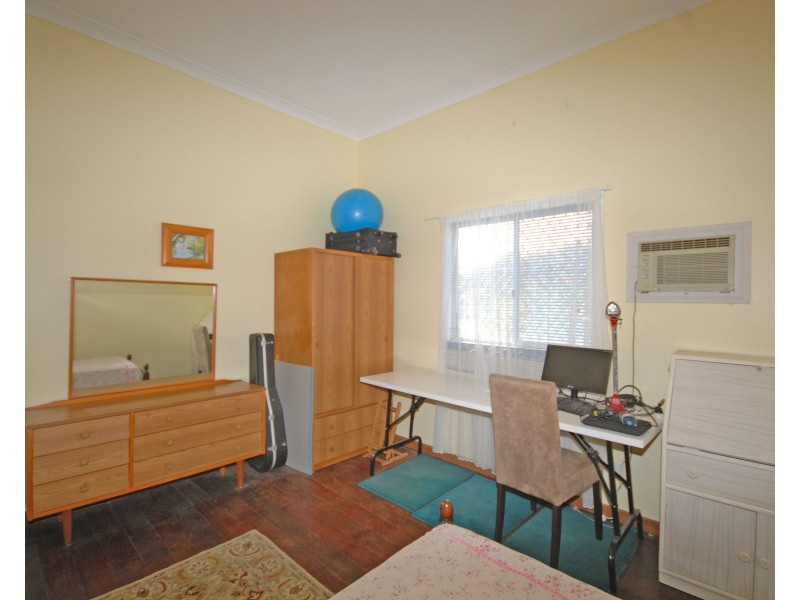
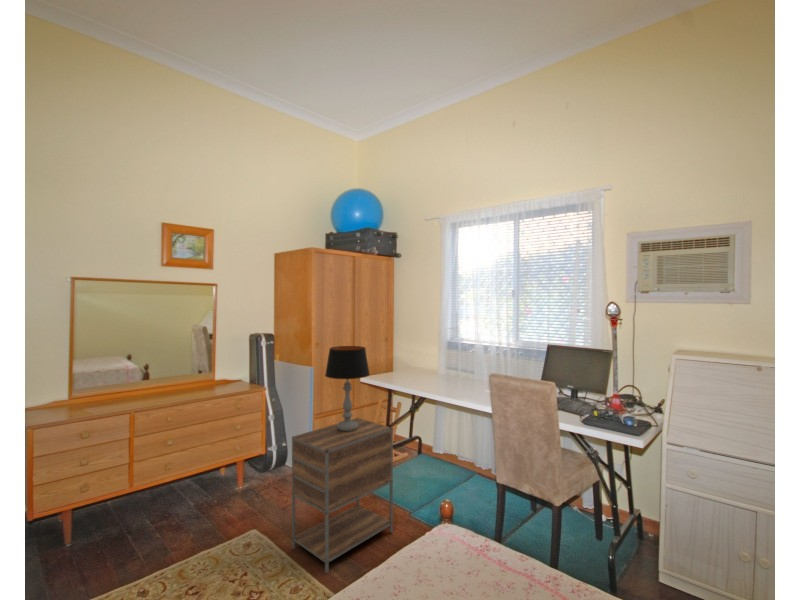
+ table lamp (347, 388)
+ nightstand (342, 485)
